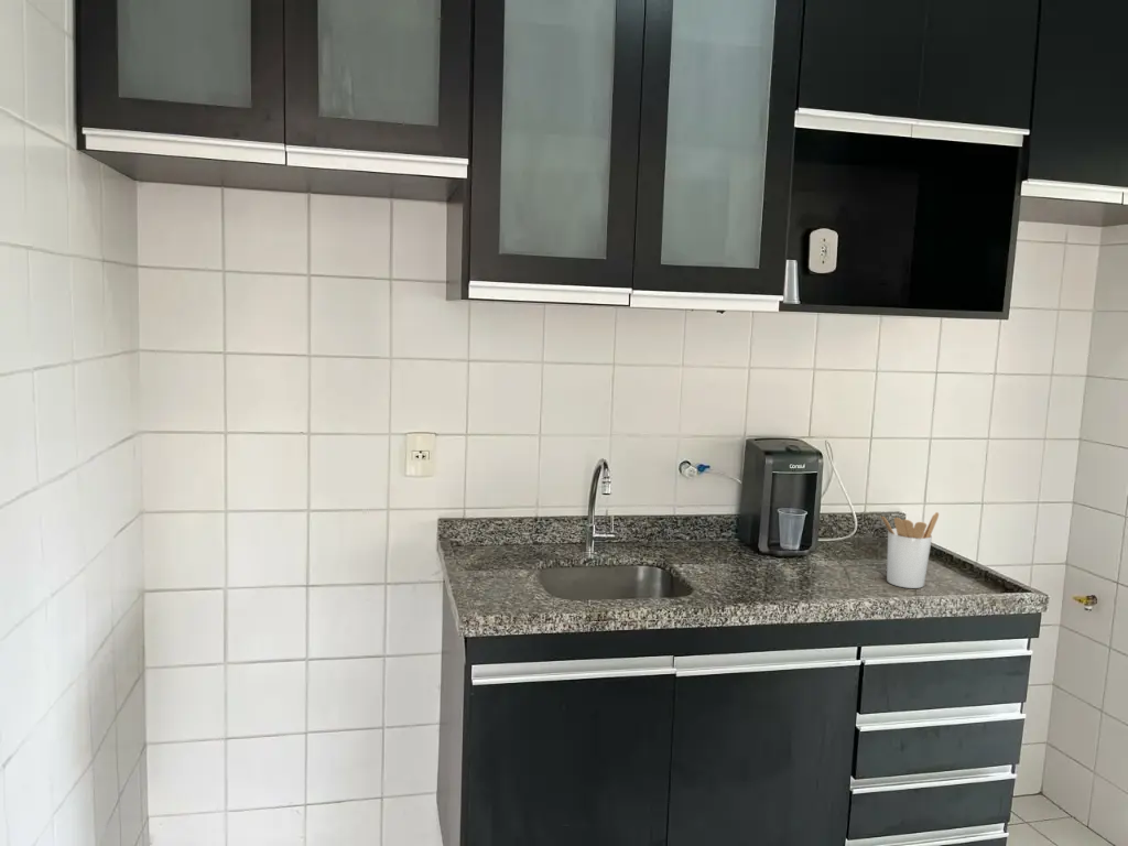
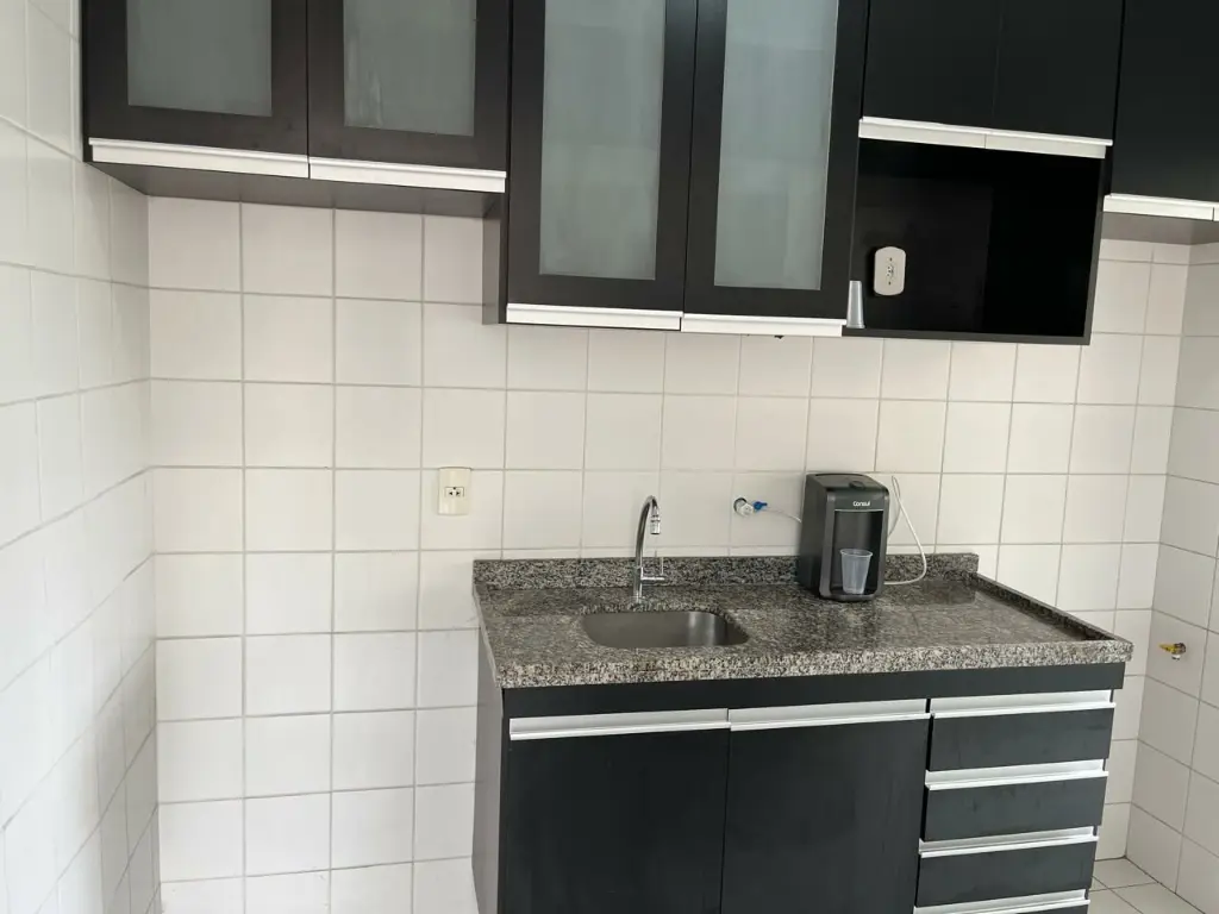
- utensil holder (908, 547)
